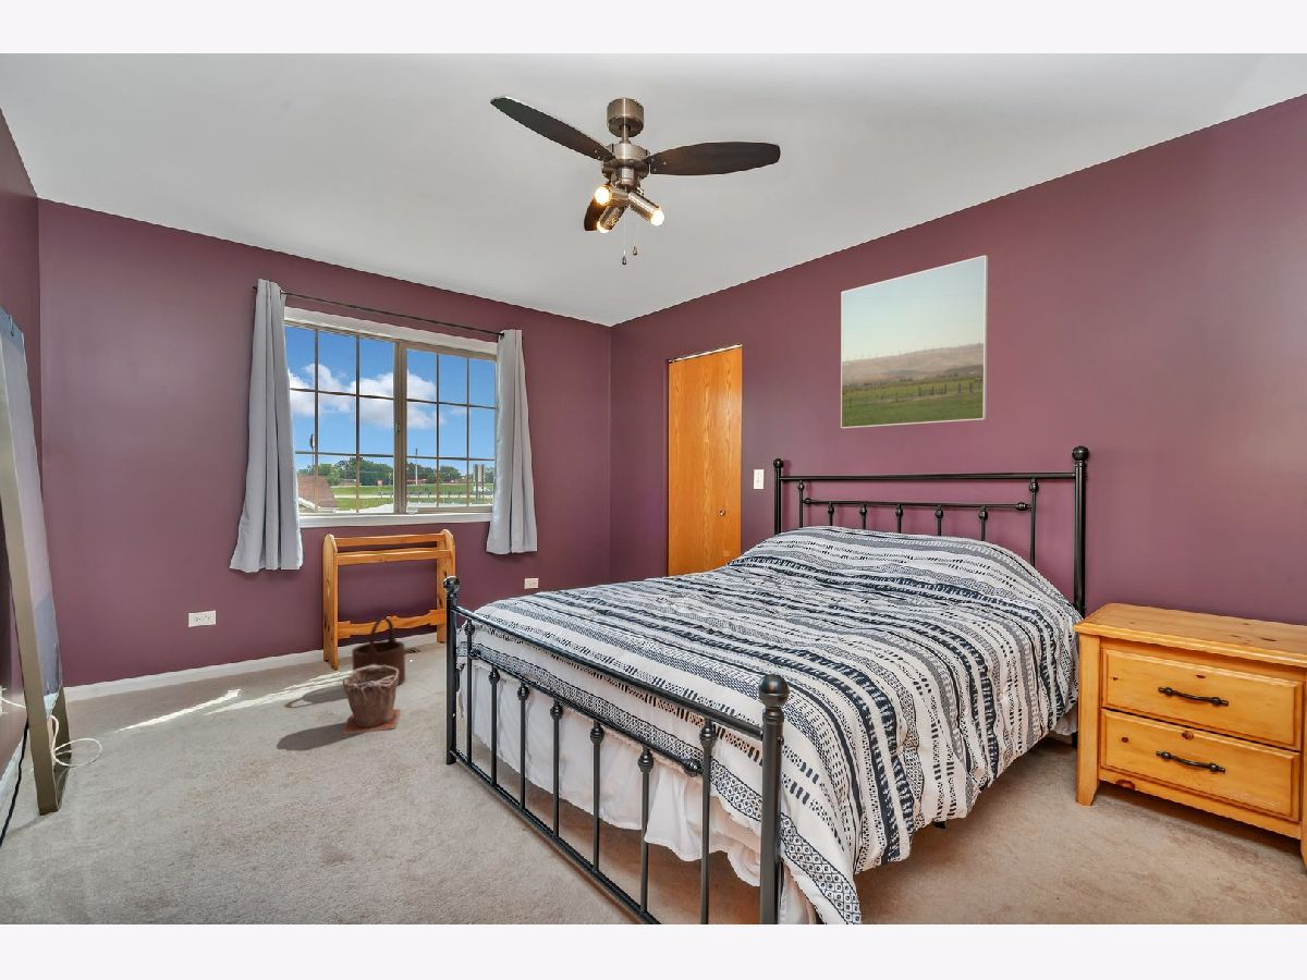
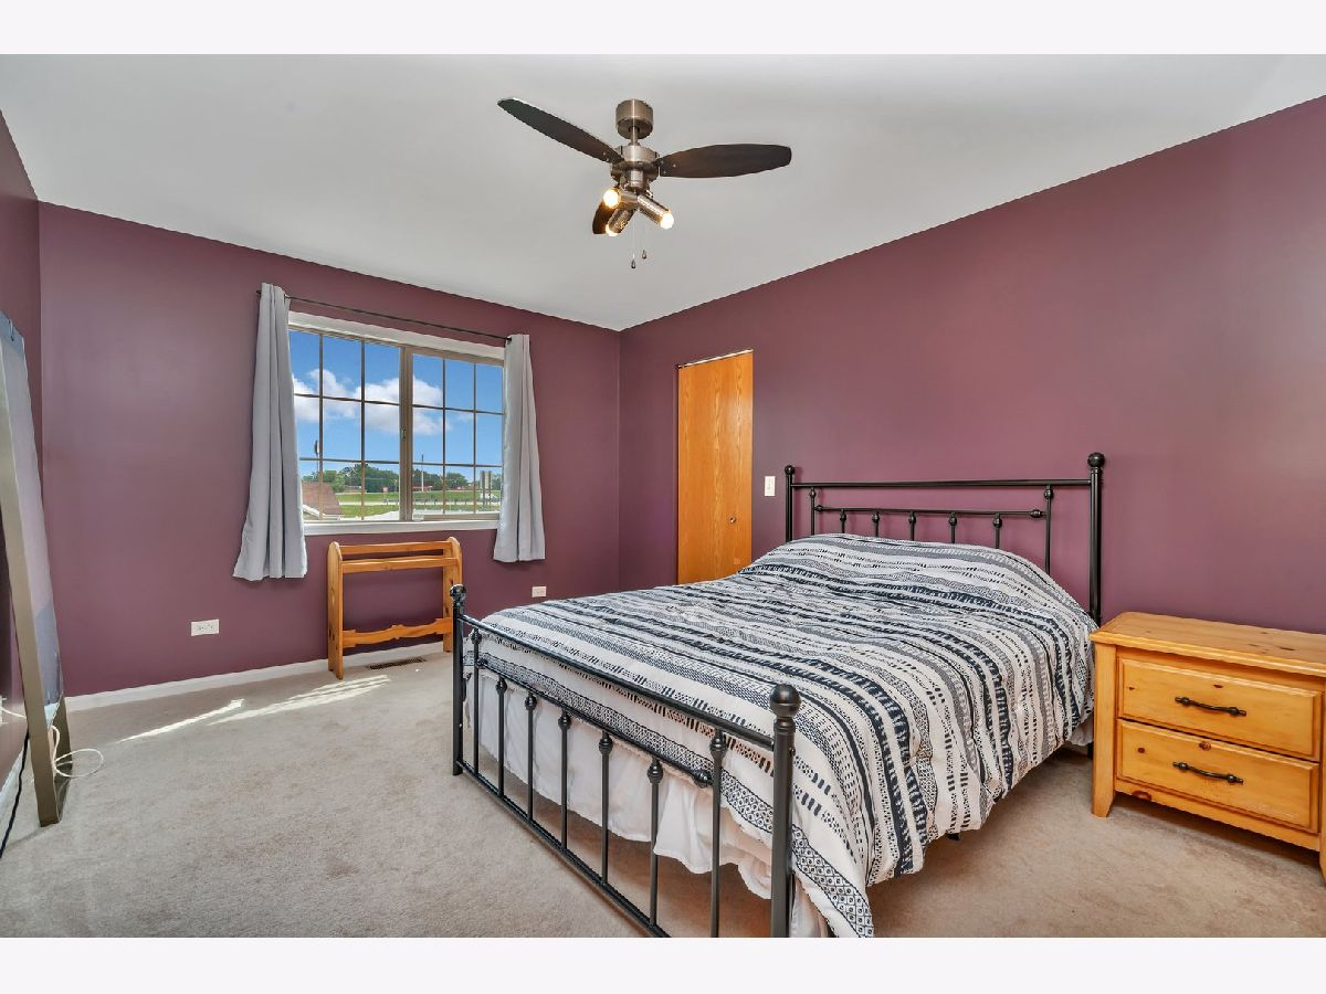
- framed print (907, 350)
- plant pot (370, 697)
- wooden bucket (378, 650)
